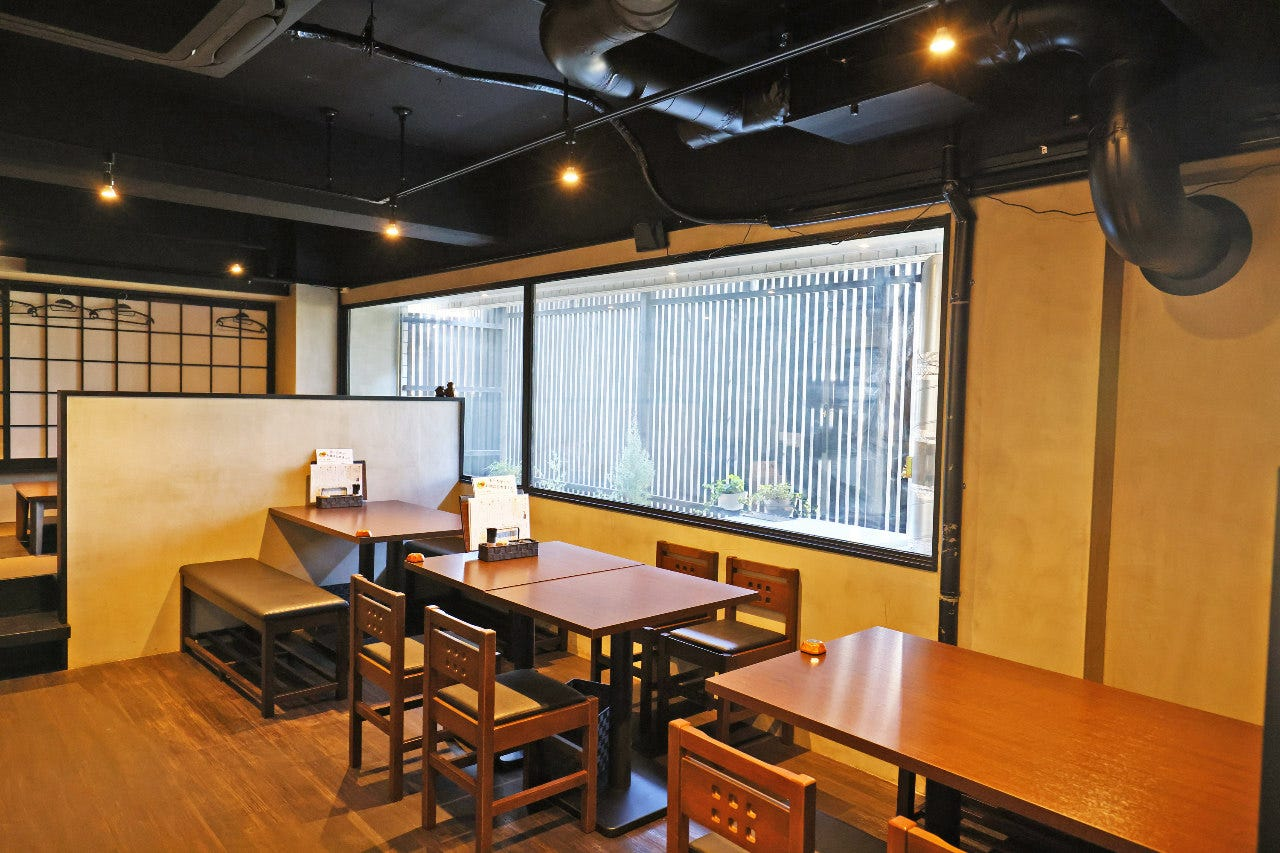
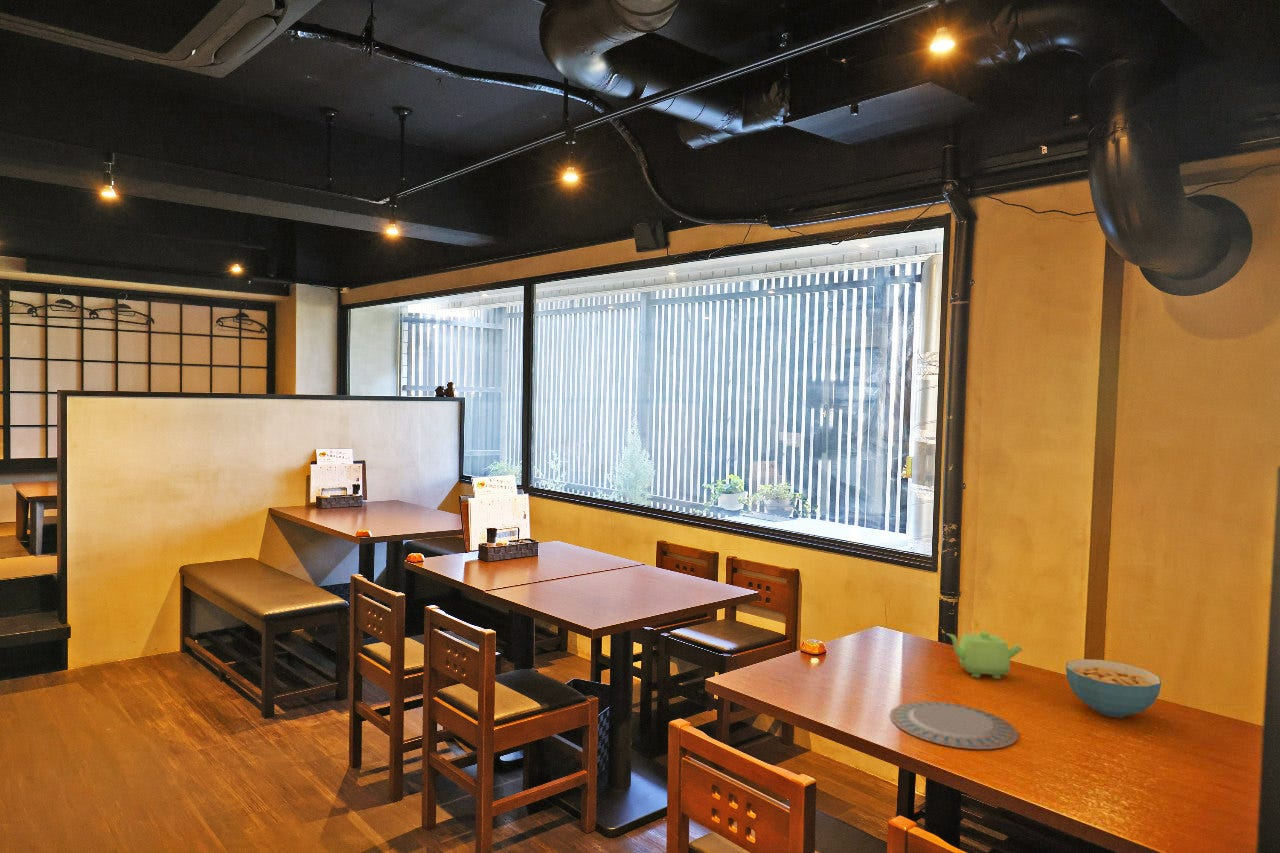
+ cereal bowl (1111, 692)
+ chinaware (952, 721)
+ teapot (983, 652)
